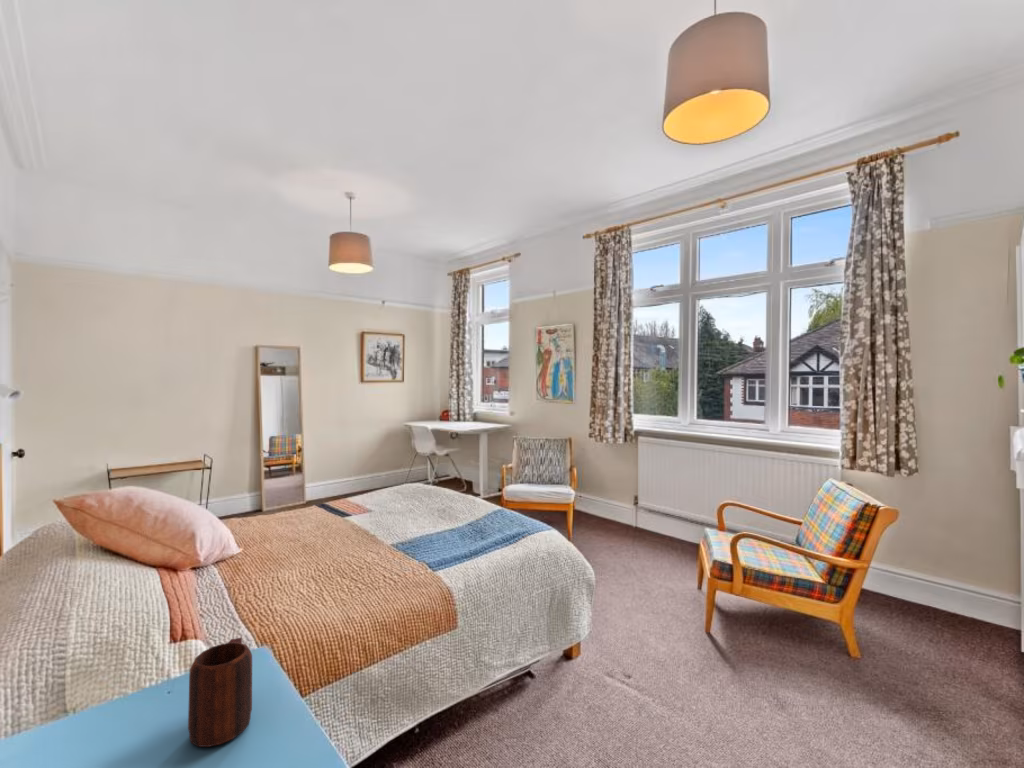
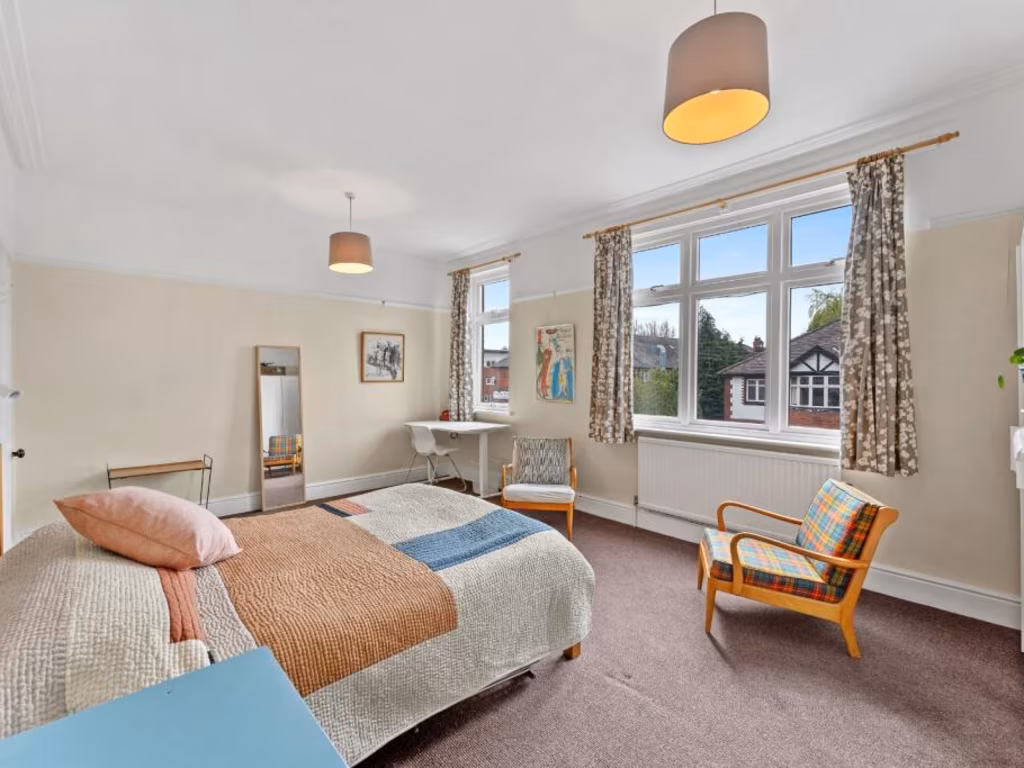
- mug (226, 685)
